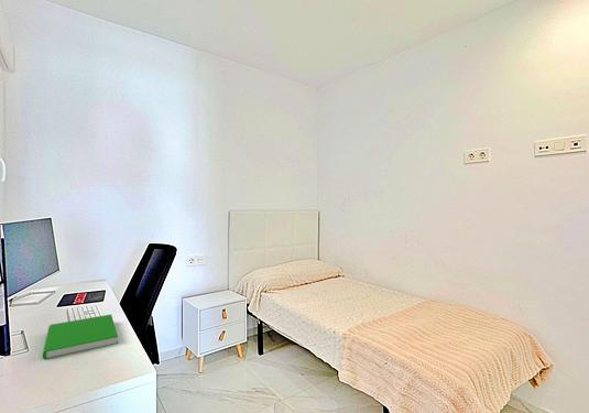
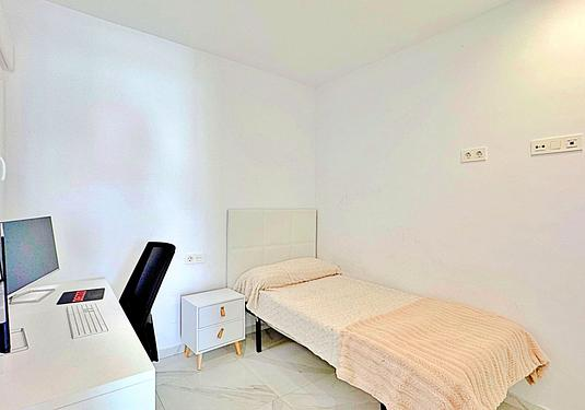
- book (81, 334)
